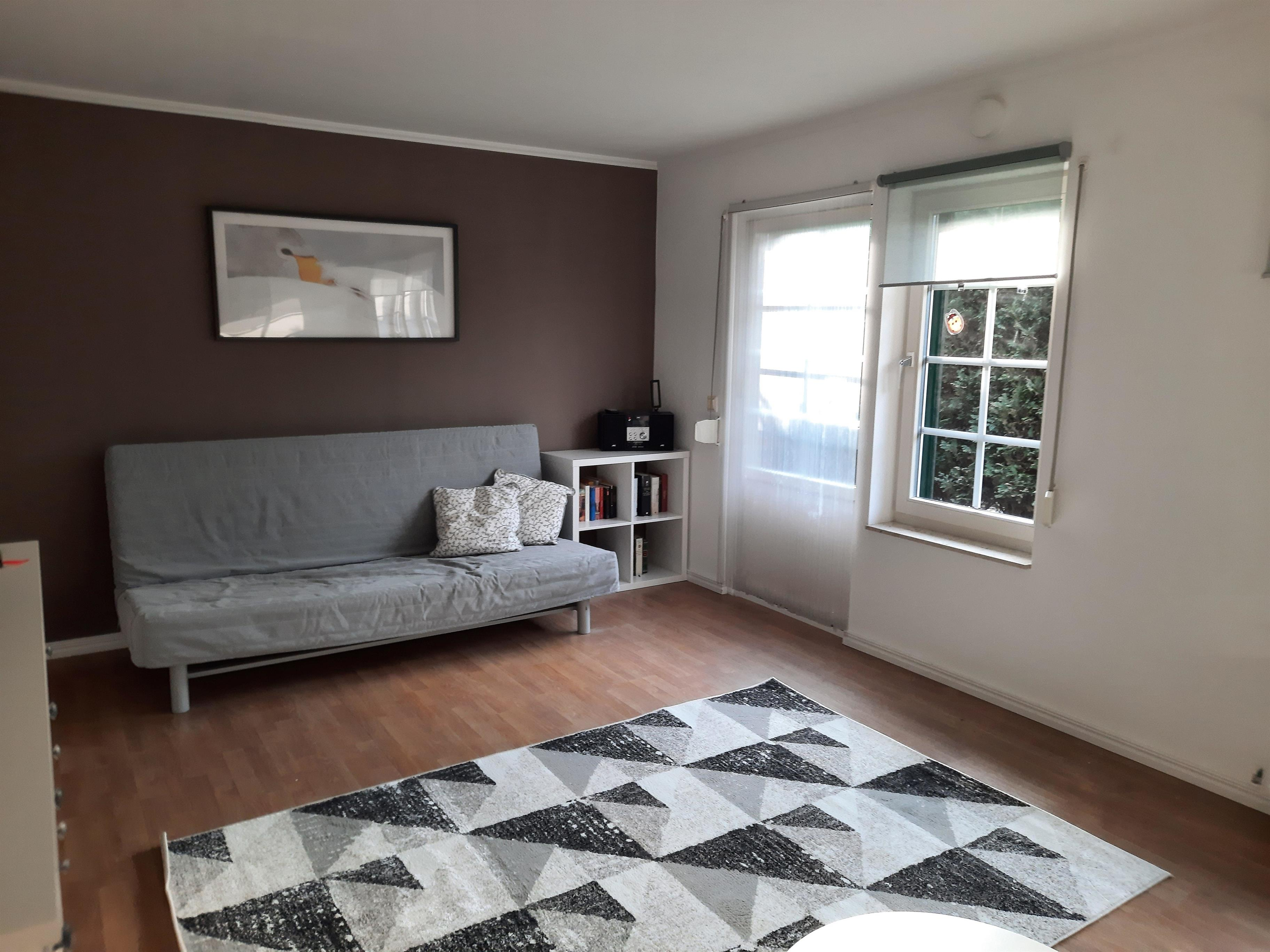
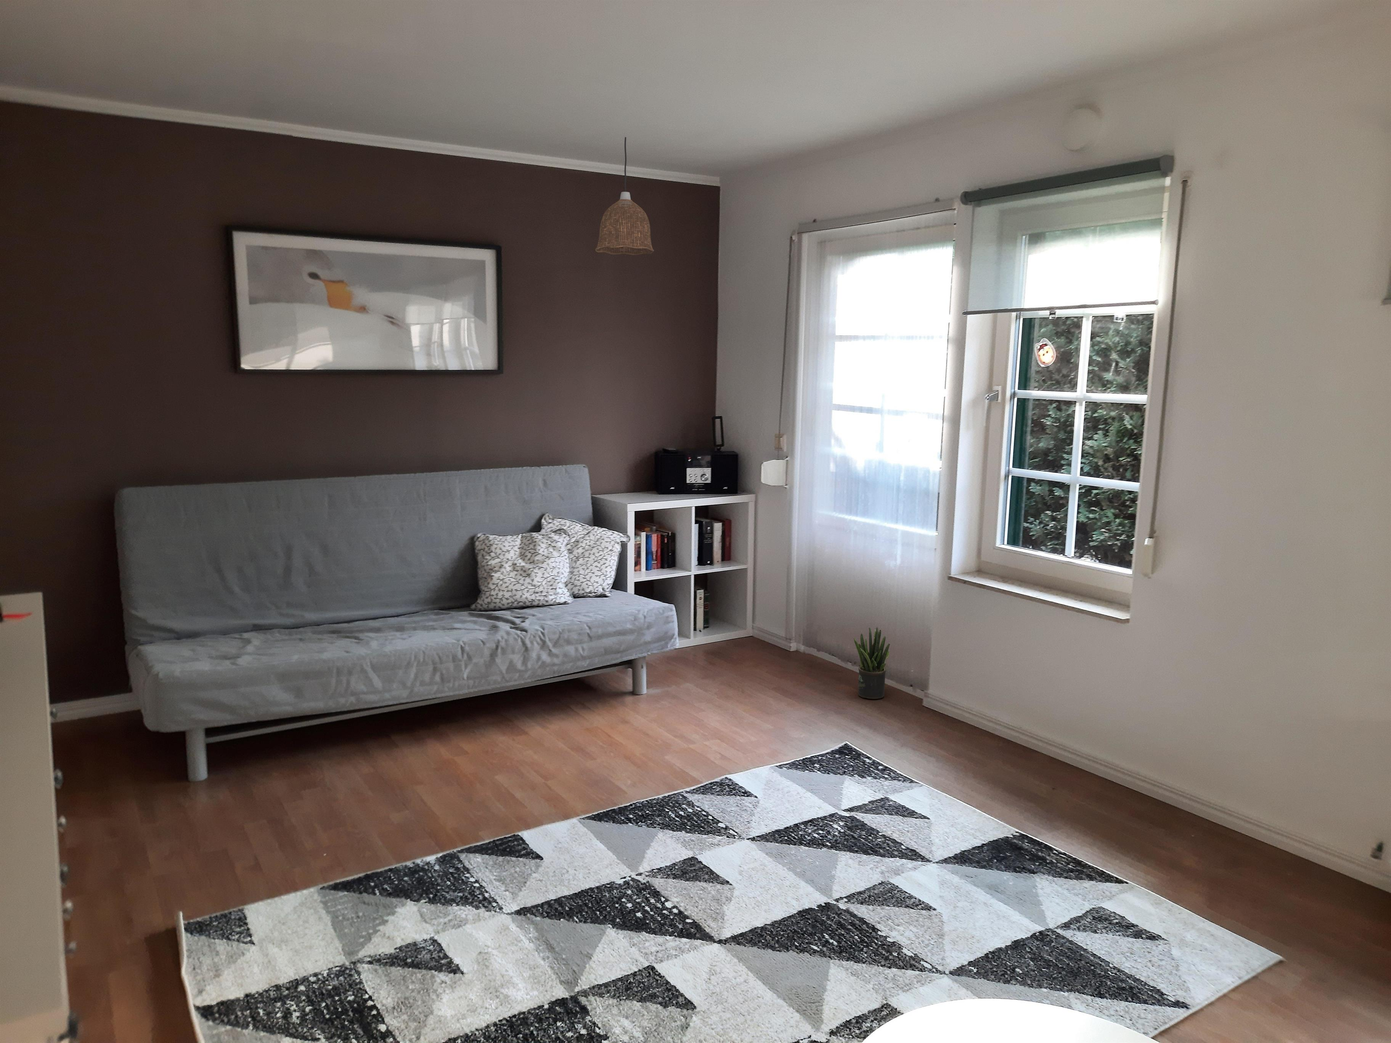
+ potted plant (870, 662)
+ pendant lamp (625, 195)
